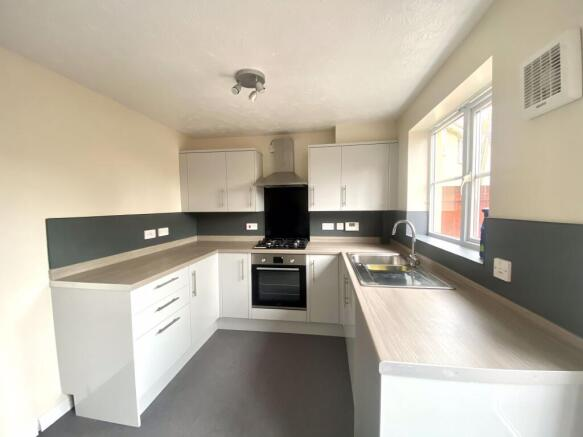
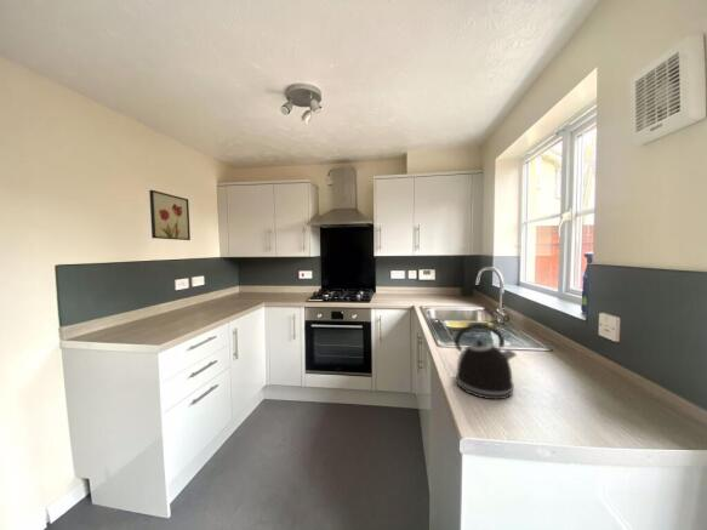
+ kettle (483, 354)
+ wall art (170, 217)
